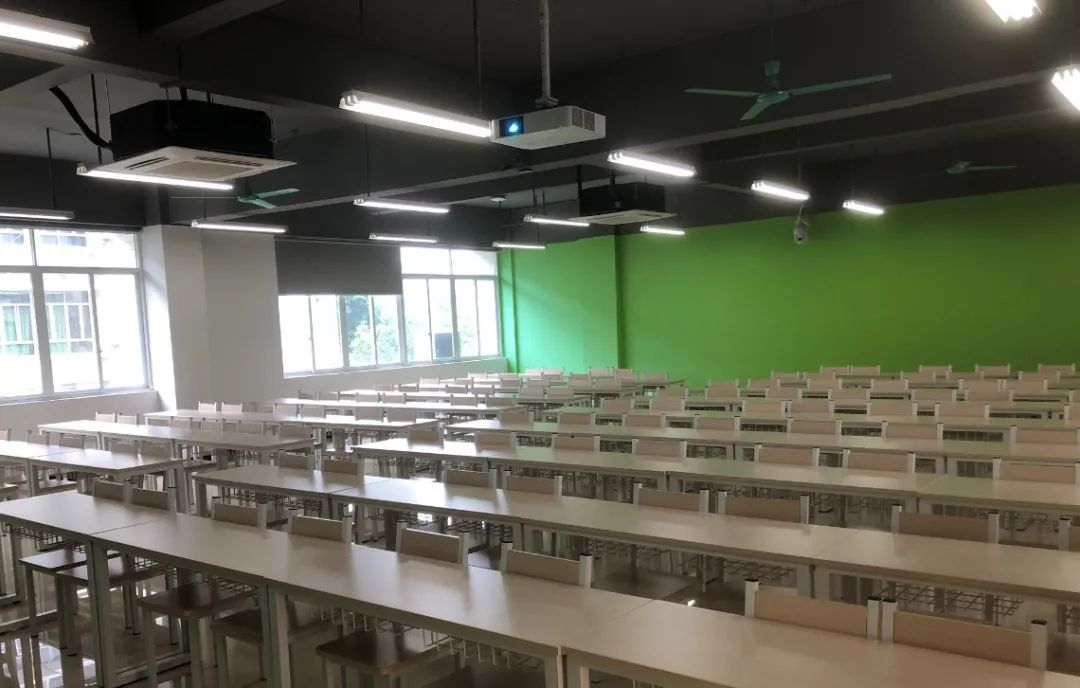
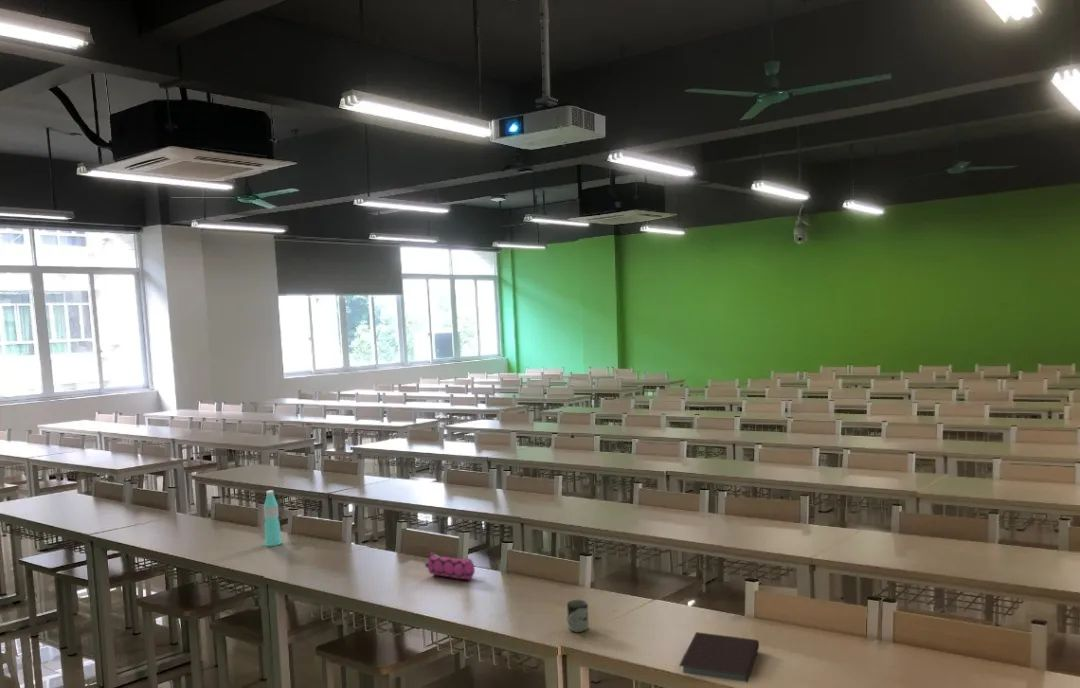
+ notebook (720, 657)
+ cup (575, 617)
+ pencil case (450, 565)
+ water bottle (271, 517)
